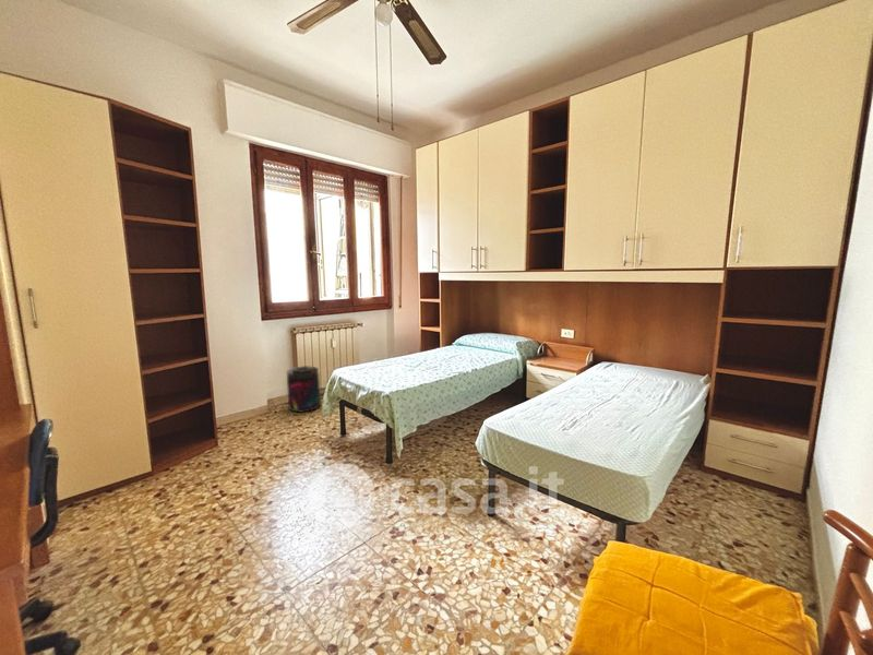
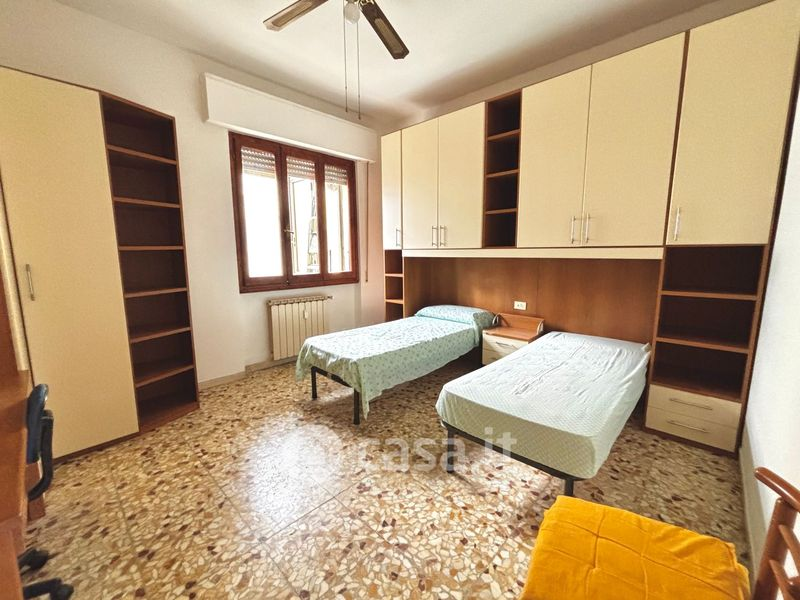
- supplement container (303, 388)
